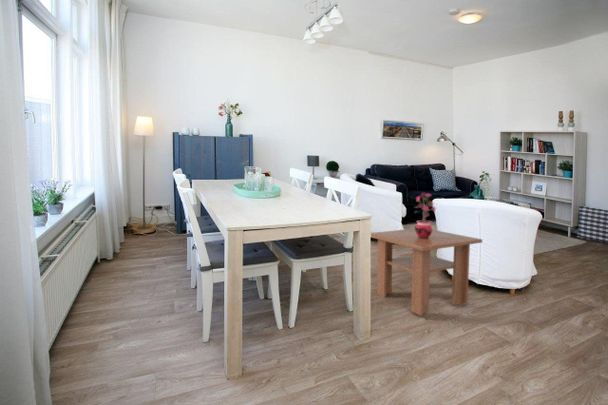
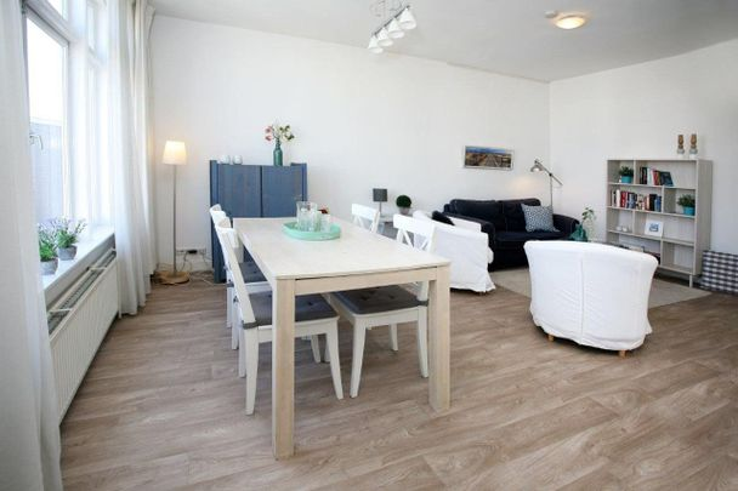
- coffee table (421, 267)
- potted plant (423, 214)
